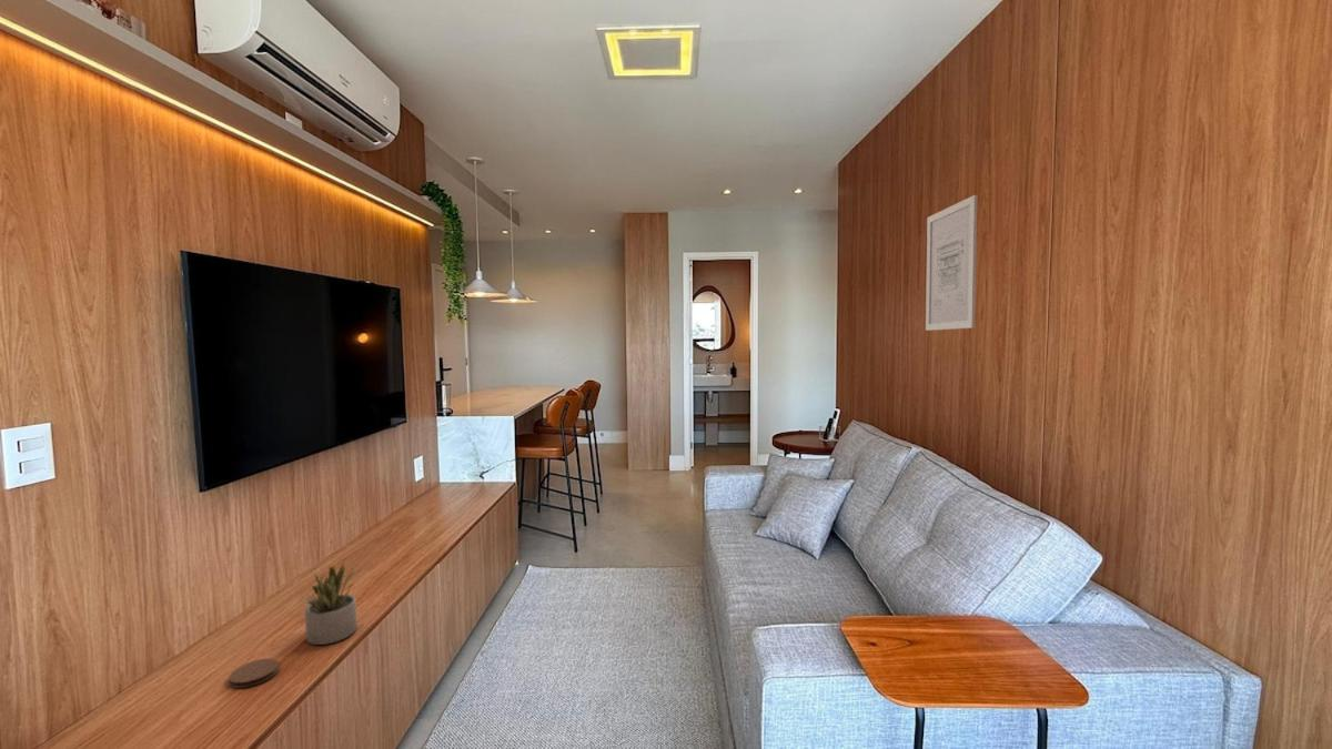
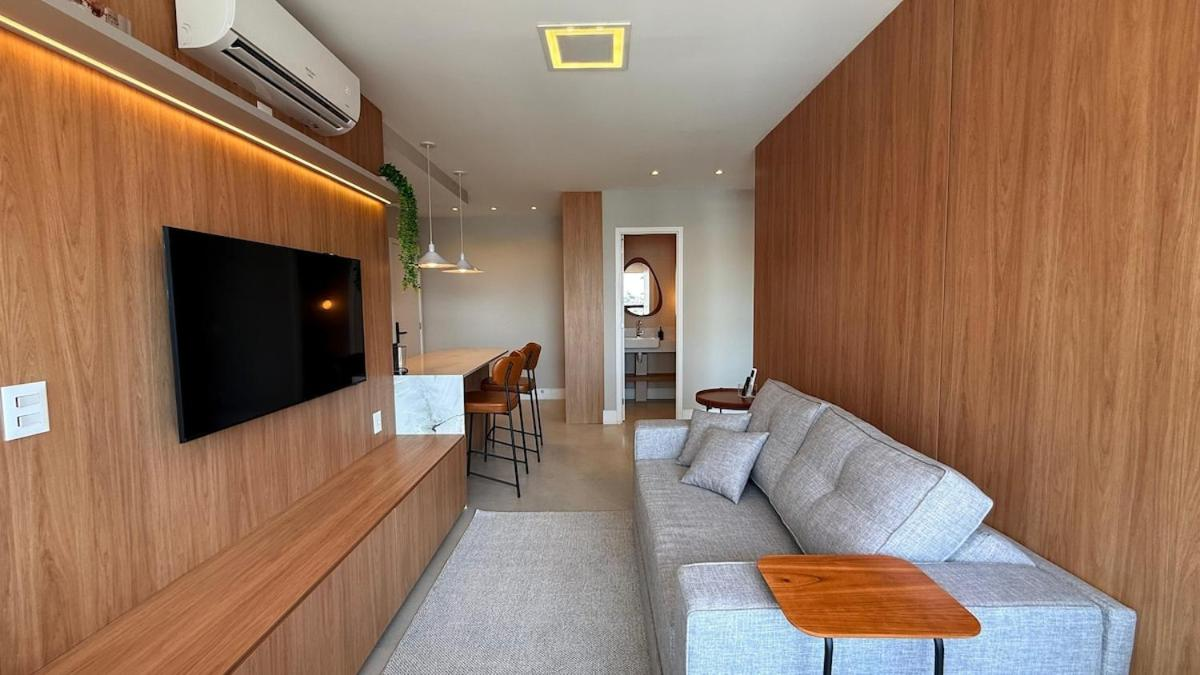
- succulent plant (331, 598)
- wall art (949, 269)
- coaster (254, 672)
